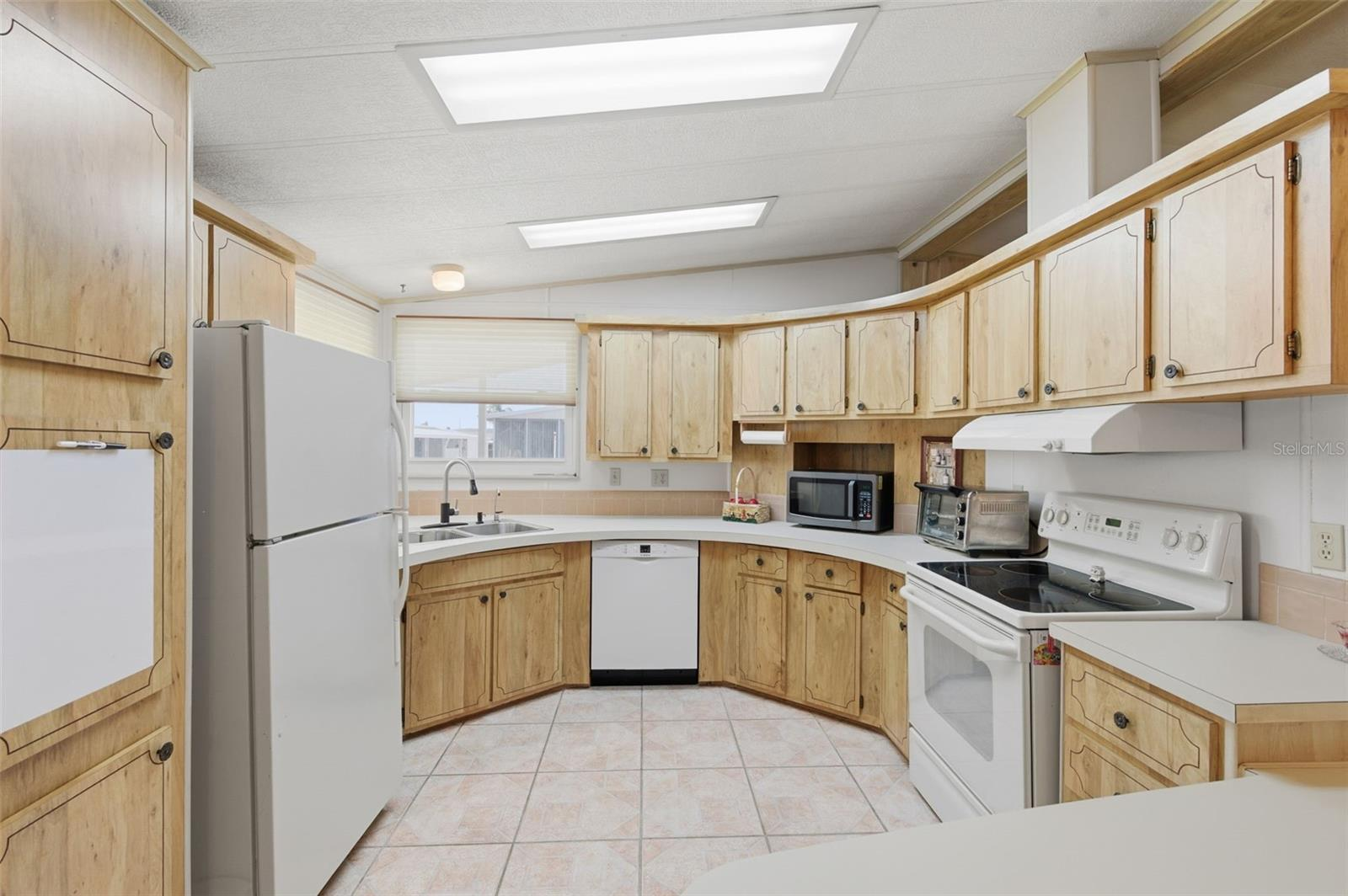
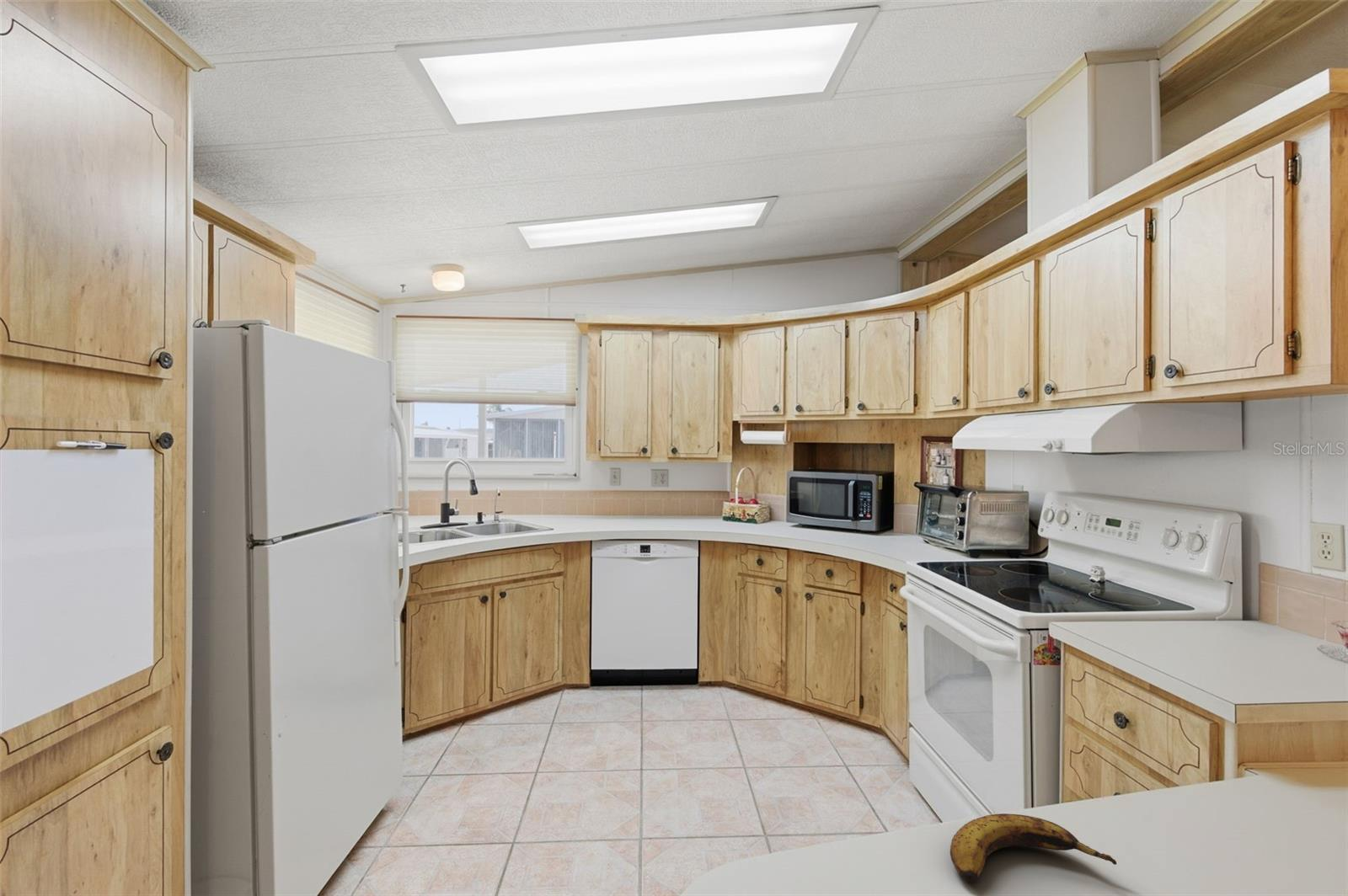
+ banana (1014, 845)
